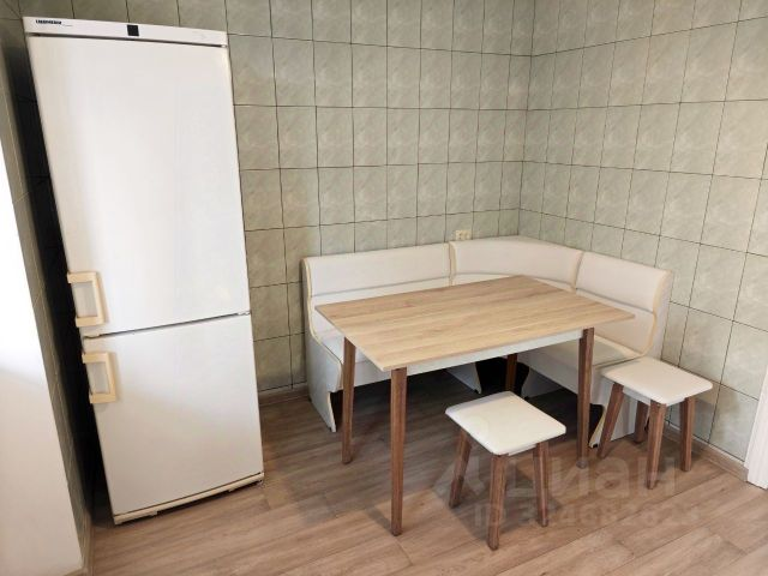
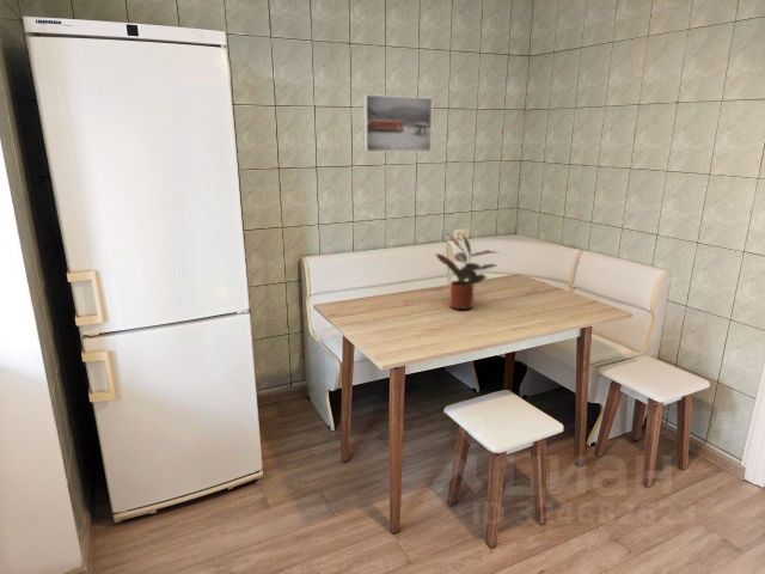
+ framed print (398, 124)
+ potted plant (469, 270)
